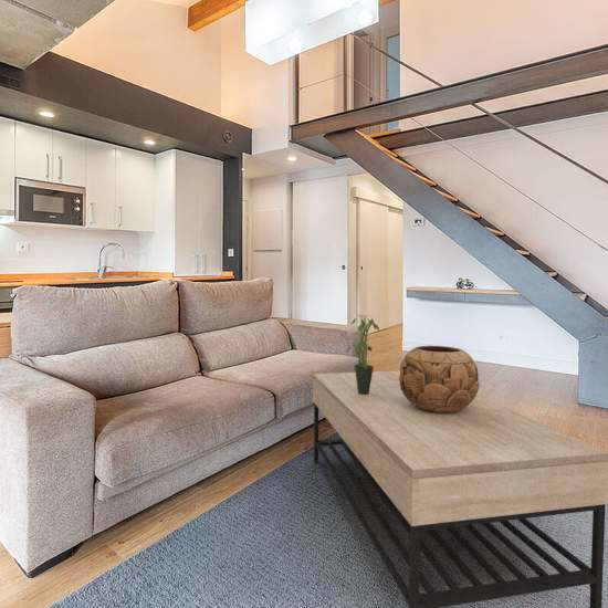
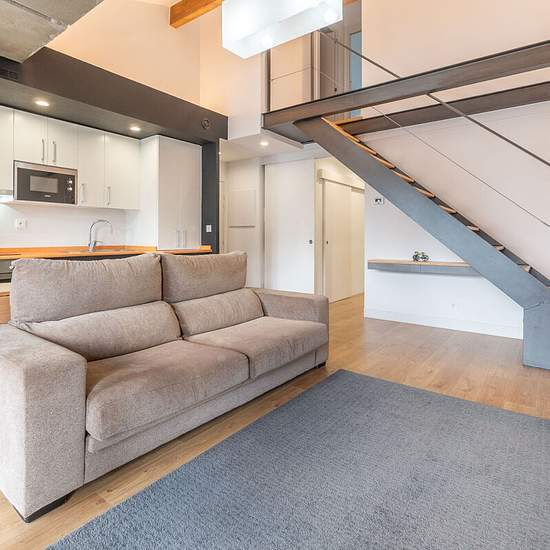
- decorative bowl (438, 377)
- coffee table (415, 460)
- potted plant (363, 354)
